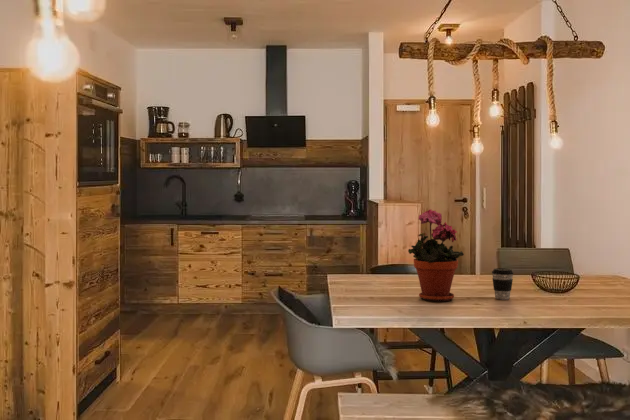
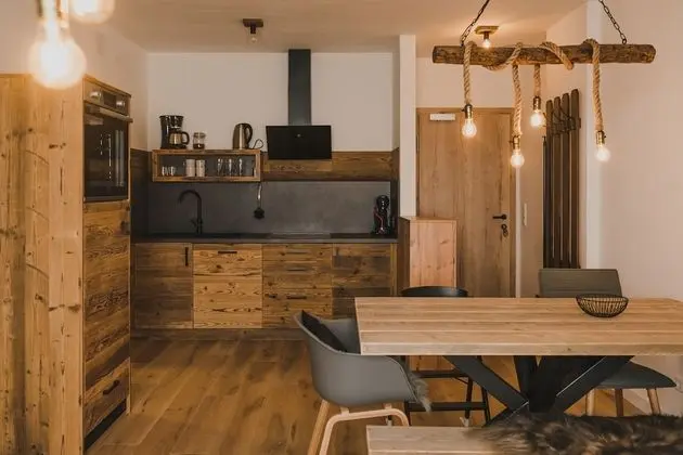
- potted plant (435, 254)
- coffee cup (502, 283)
